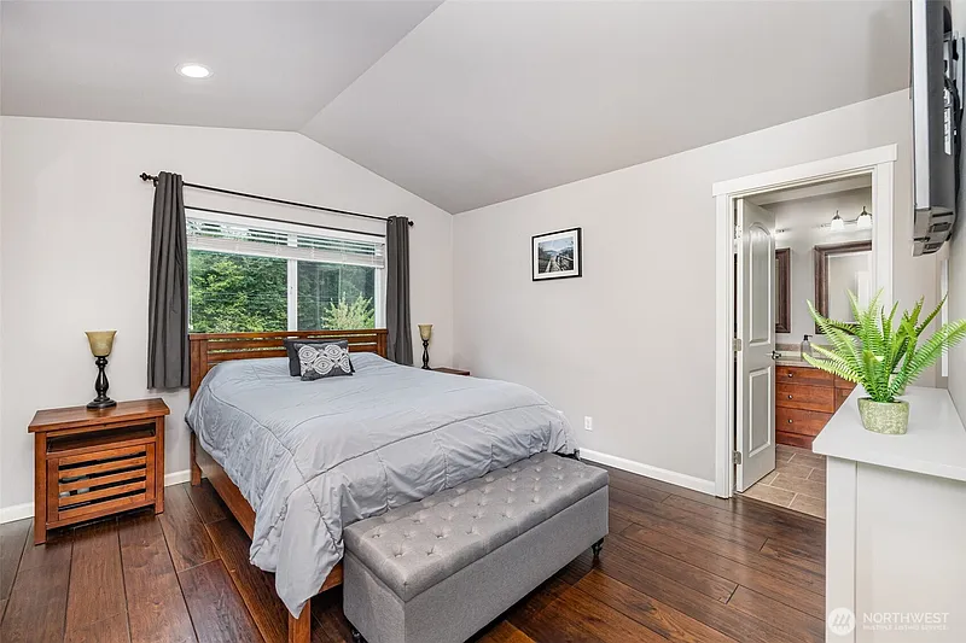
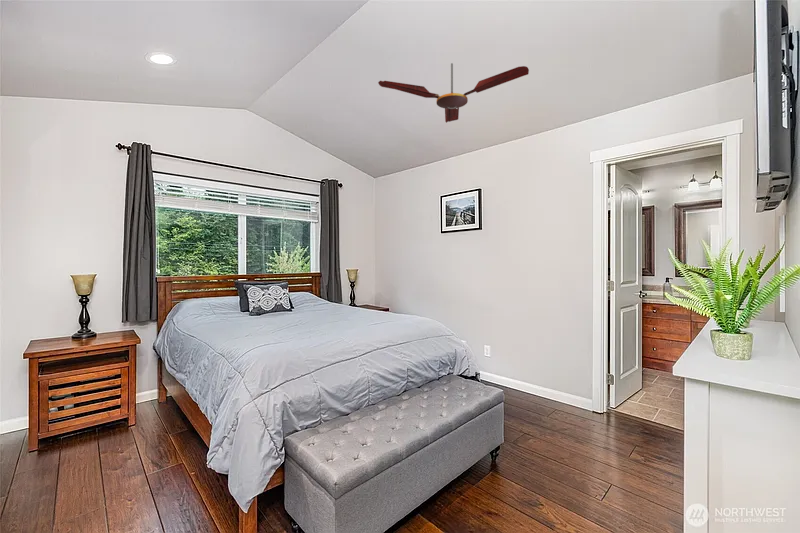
+ ceiling fan (451, 92)
